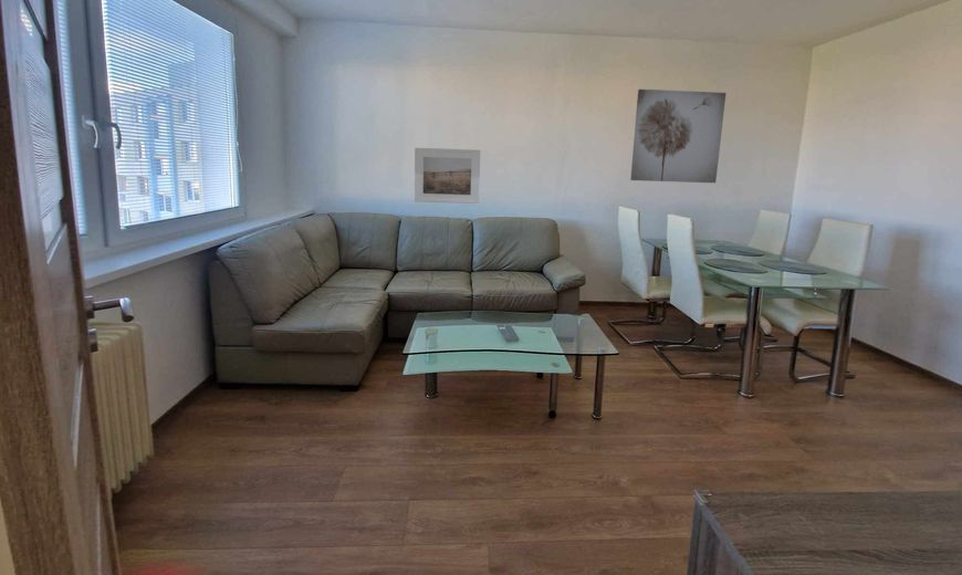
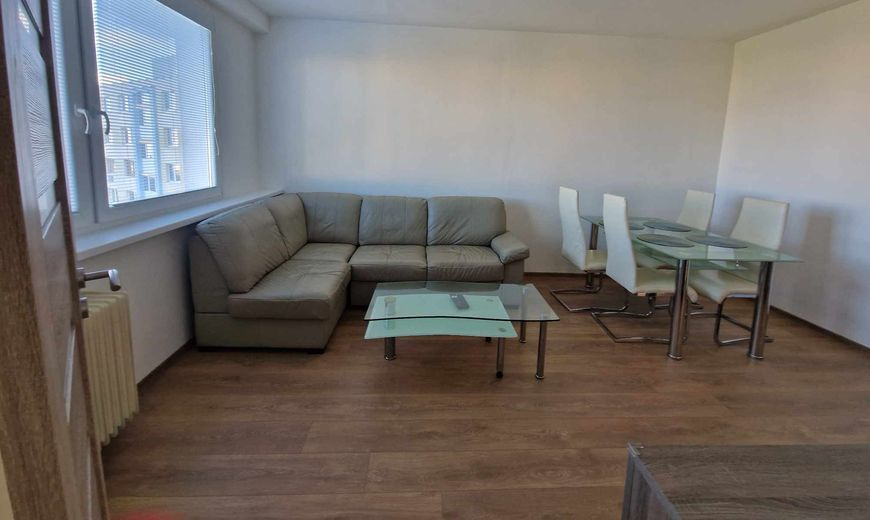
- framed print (447, 176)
- wall art (677, 137)
